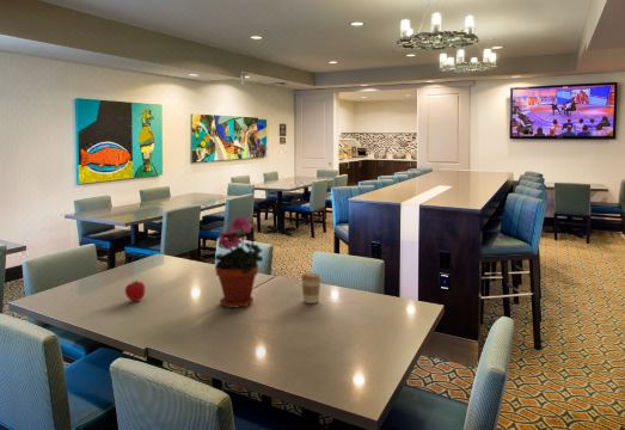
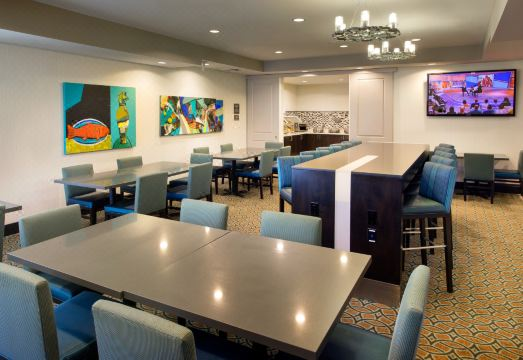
- fruit (135, 290)
- potted plant (237, 260)
- coffee cup (311, 287)
